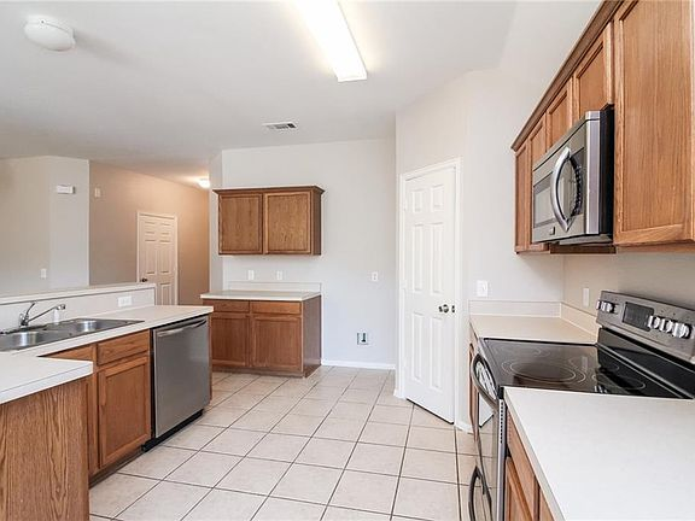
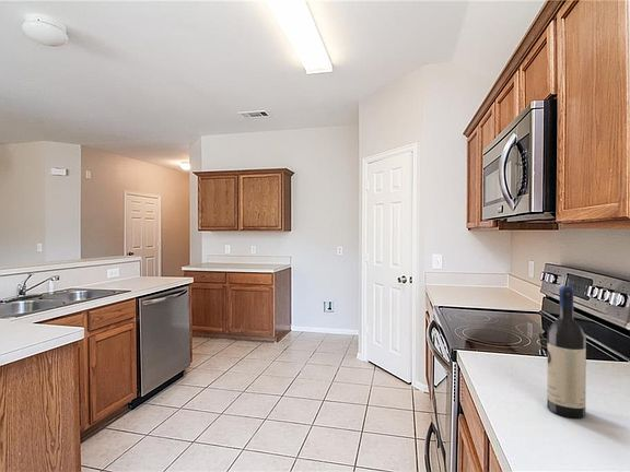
+ wine bottle (565, 349)
